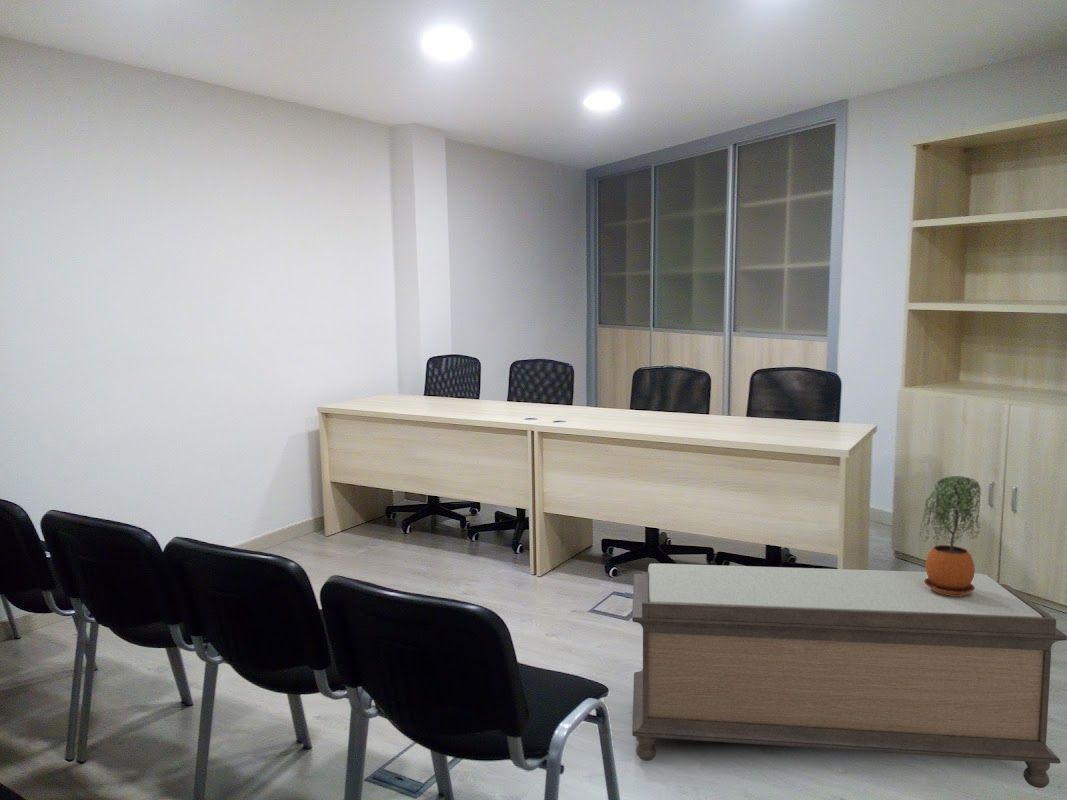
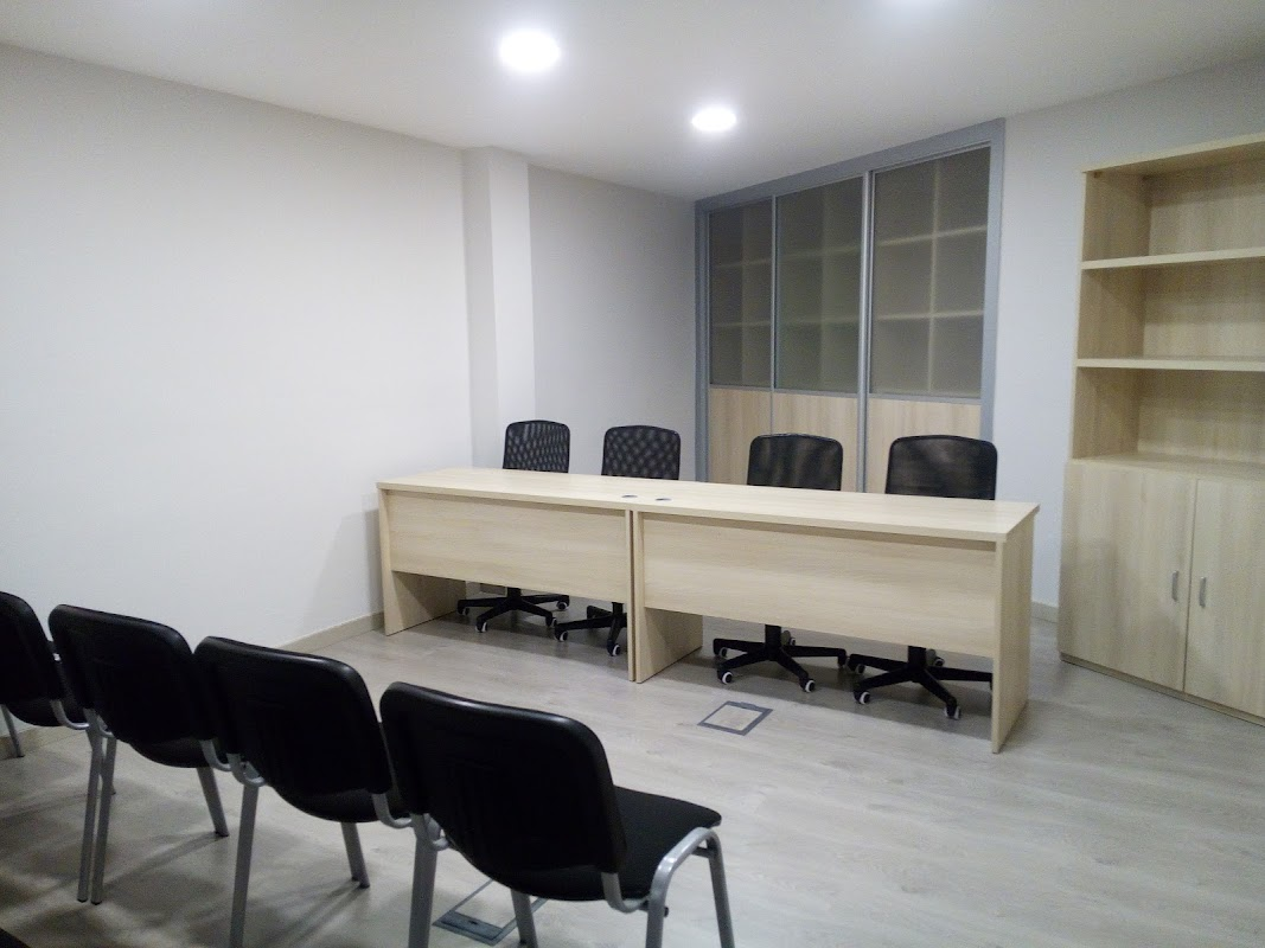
- bench (823, 664)
- potted plant (949, 534)
